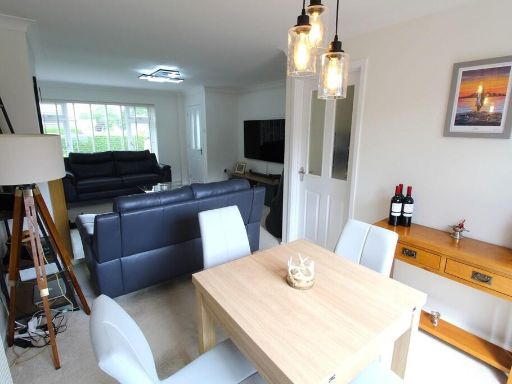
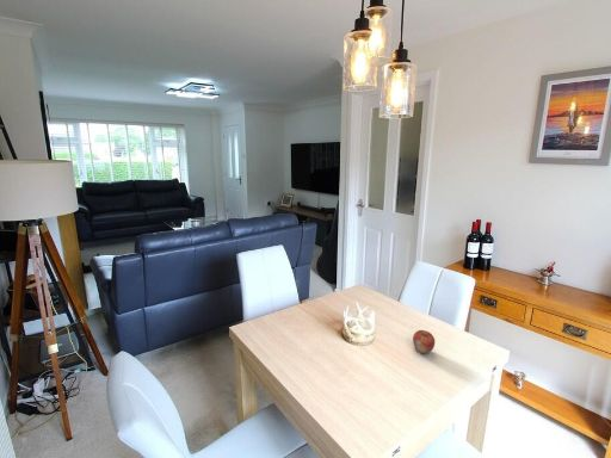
+ fruit (424, 341)
